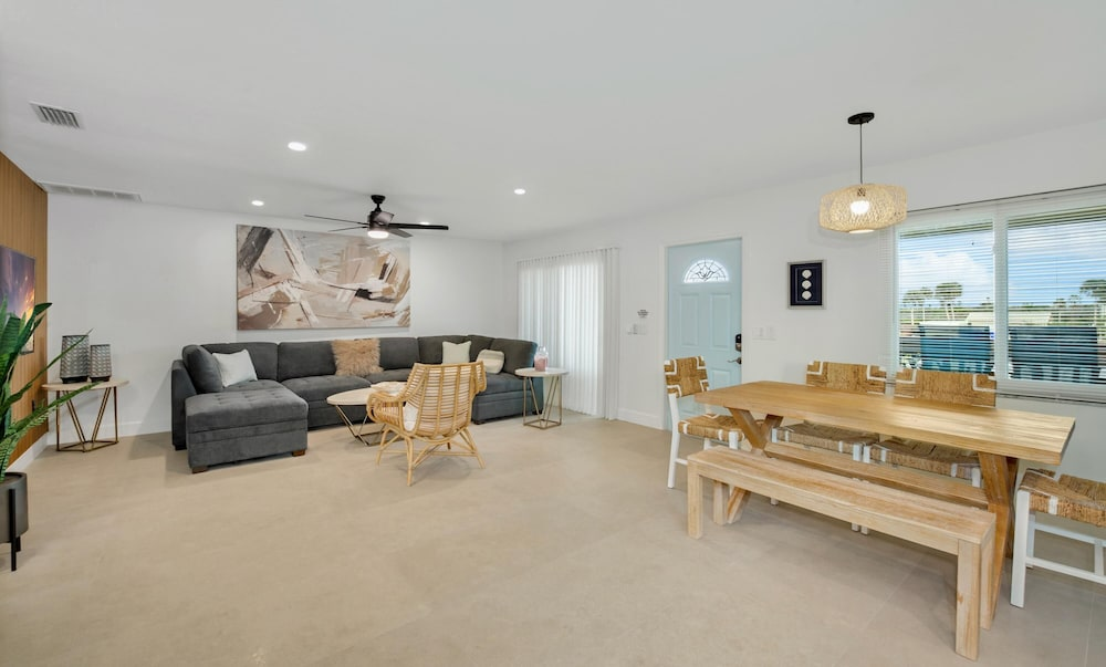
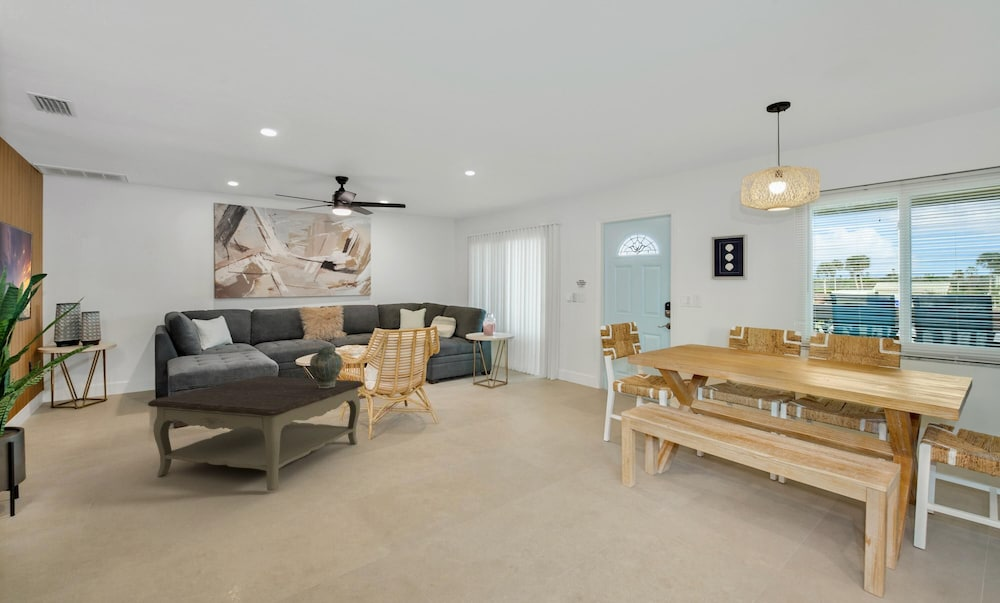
+ coffee table (267, 423)
+ vase (326, 366)
